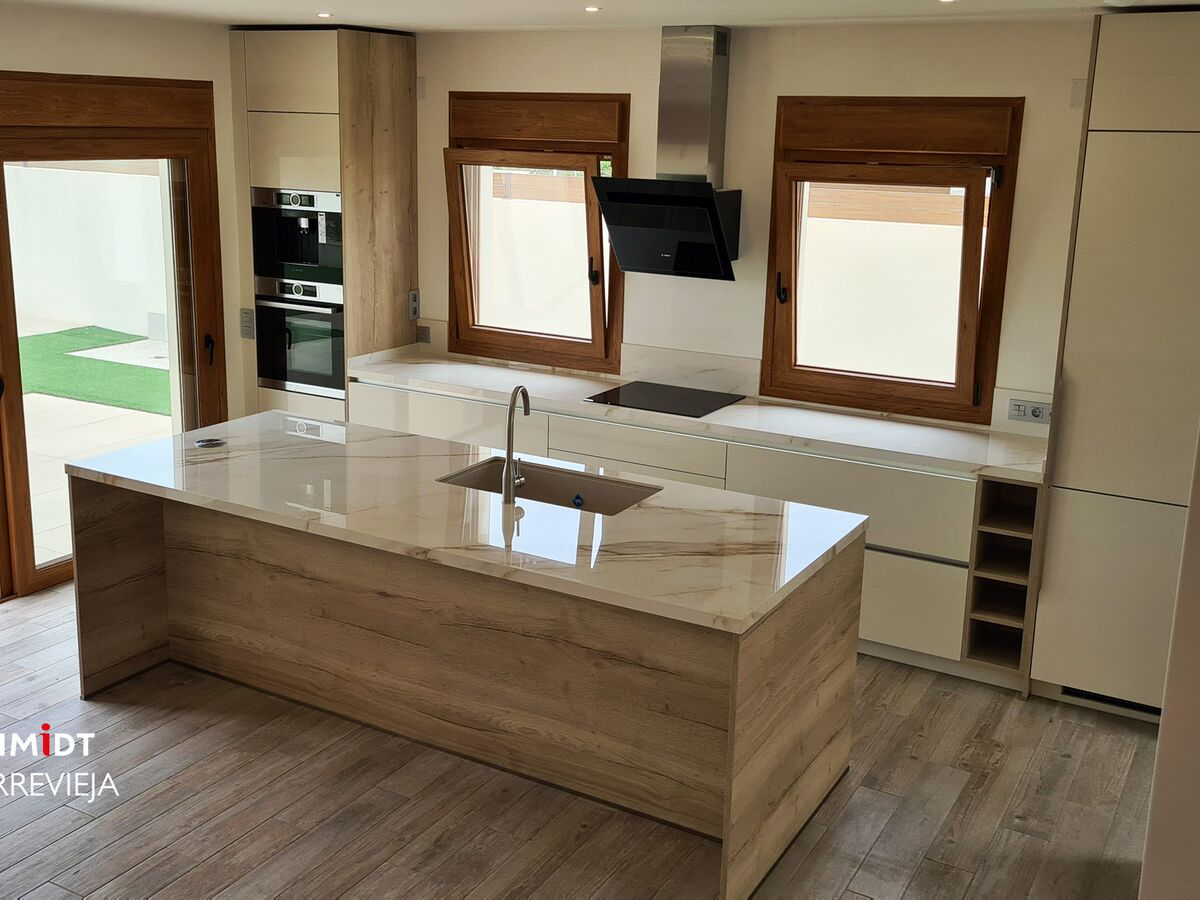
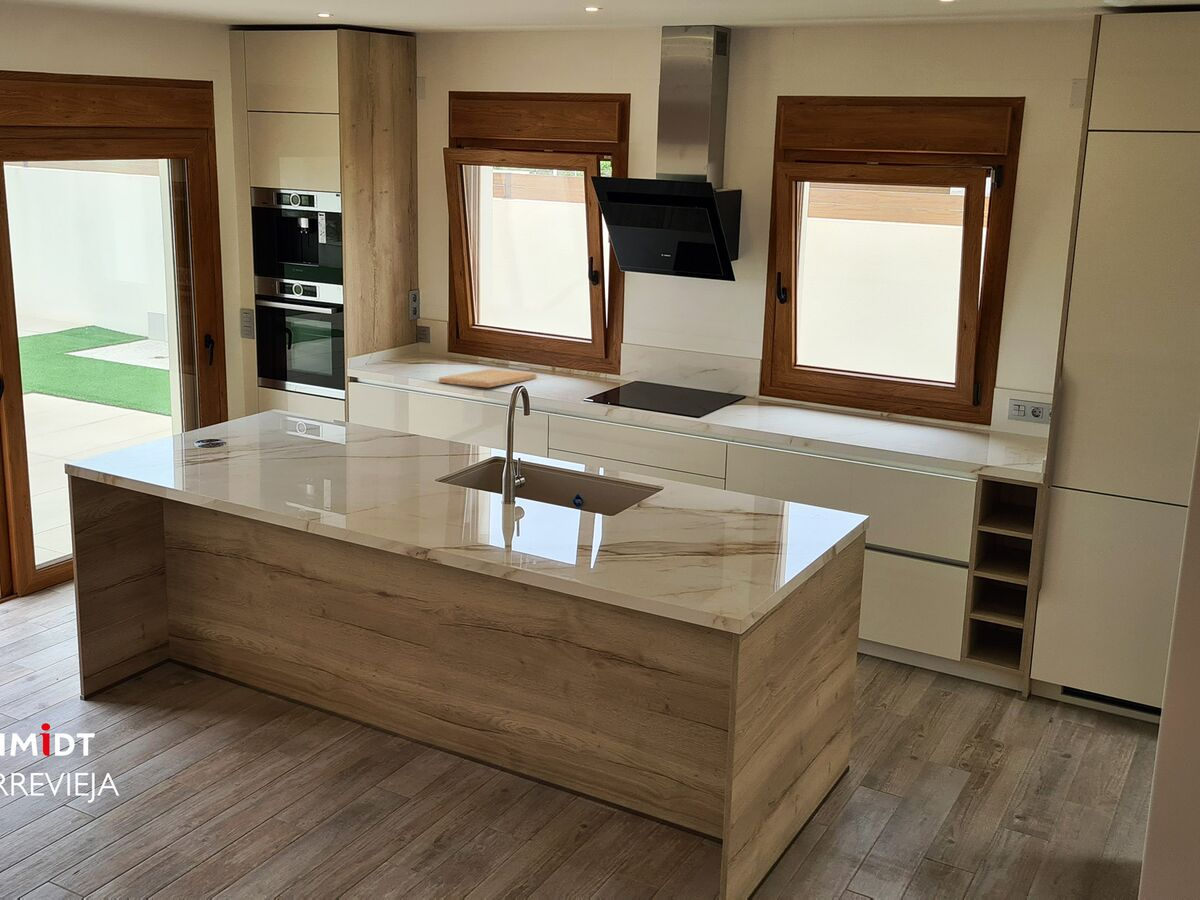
+ cutting board (488, 377)
